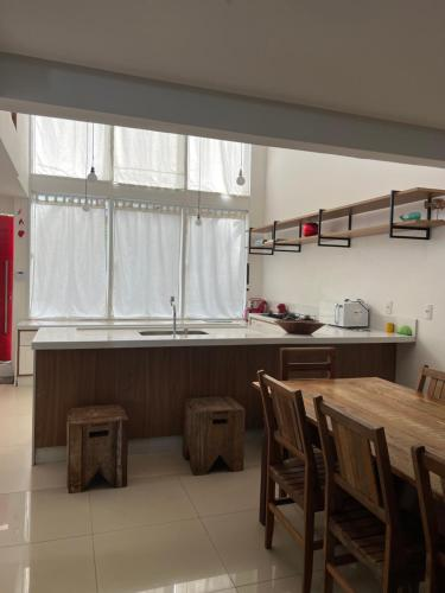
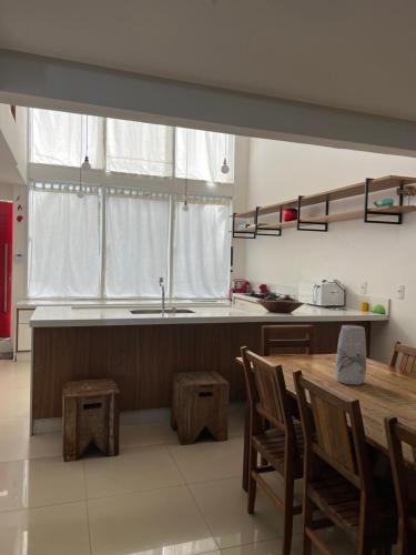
+ vase (351, 353)
